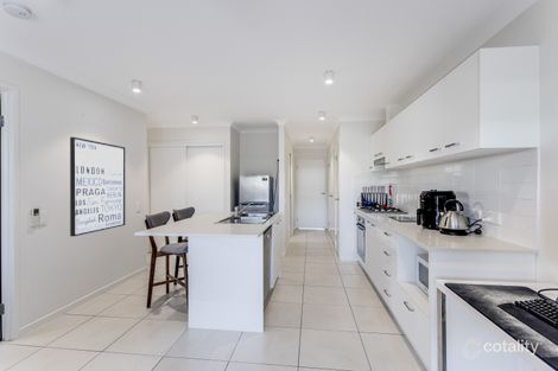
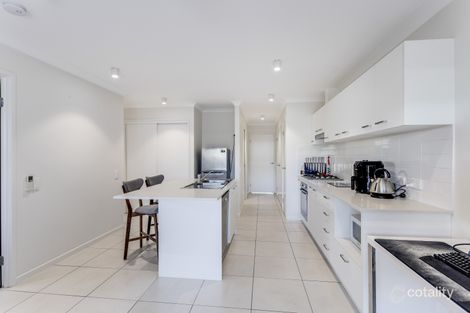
- wall art (101, 186)
